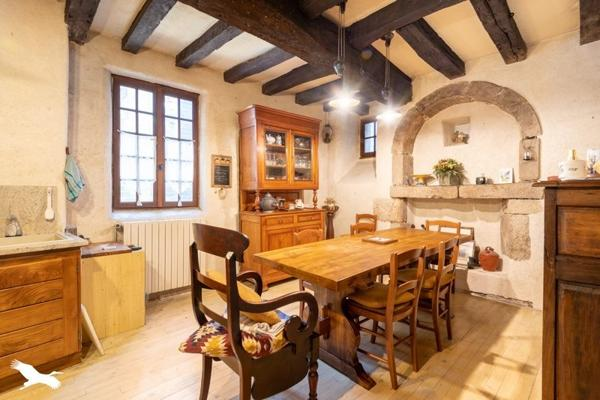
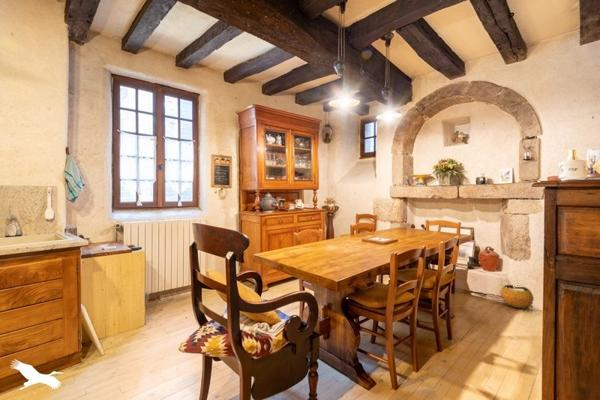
+ clay pot (512, 295)
